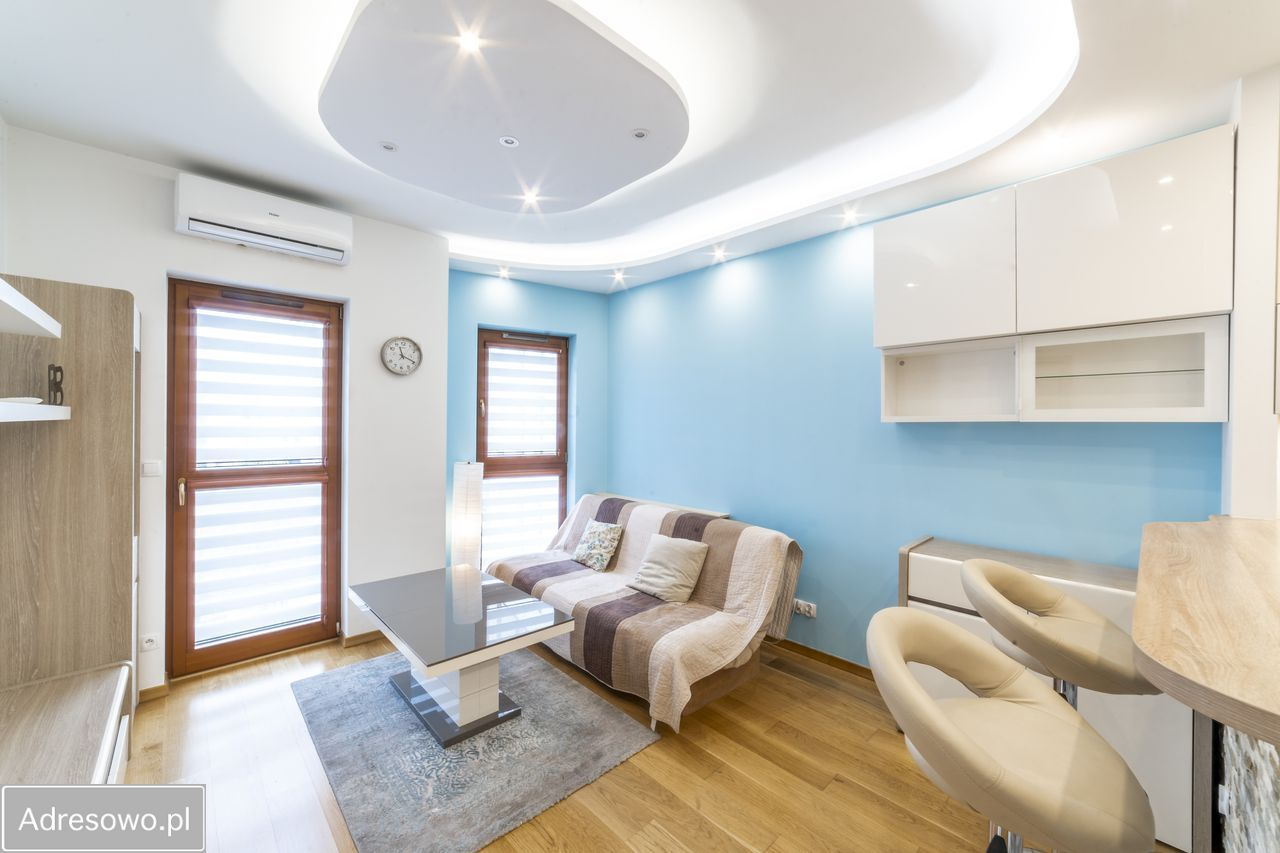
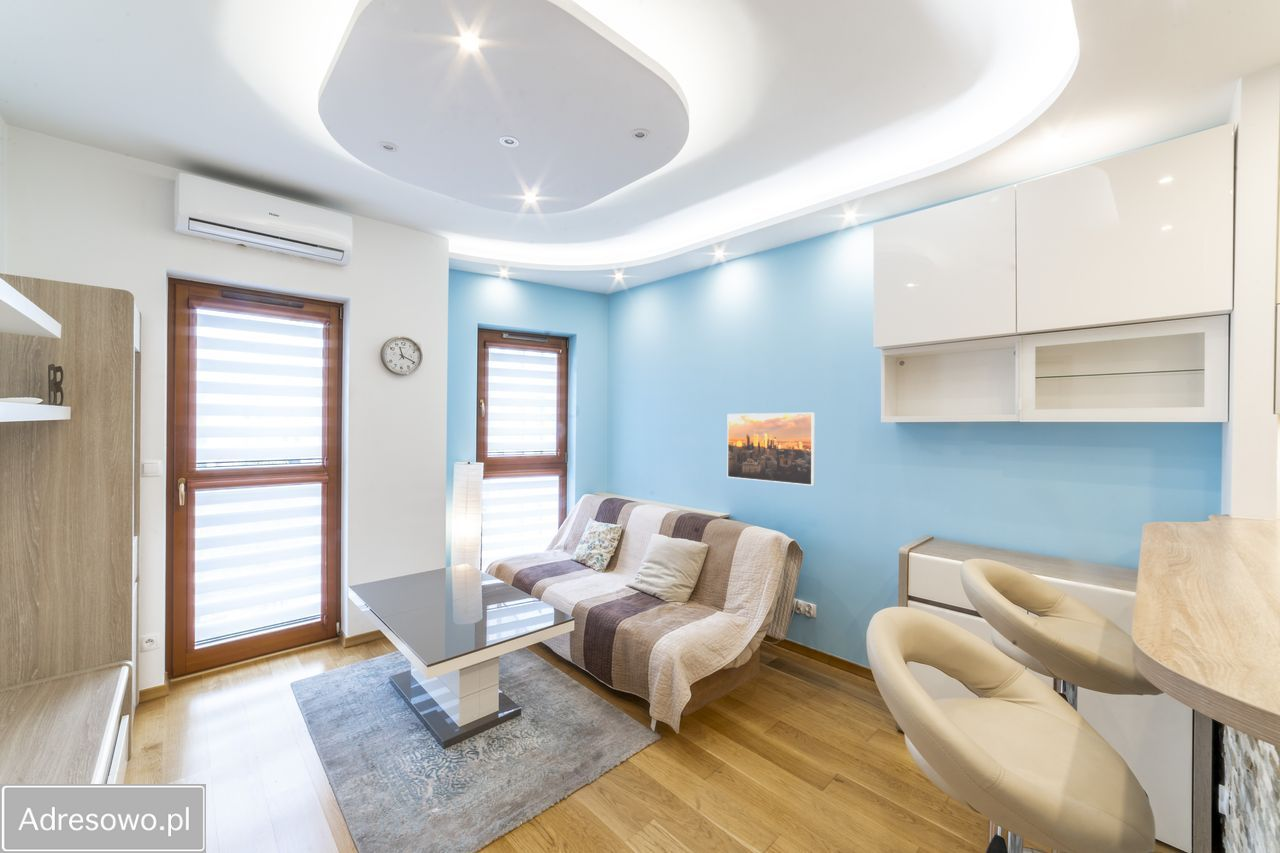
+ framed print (768, 447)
